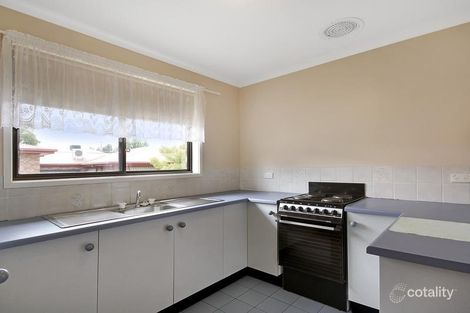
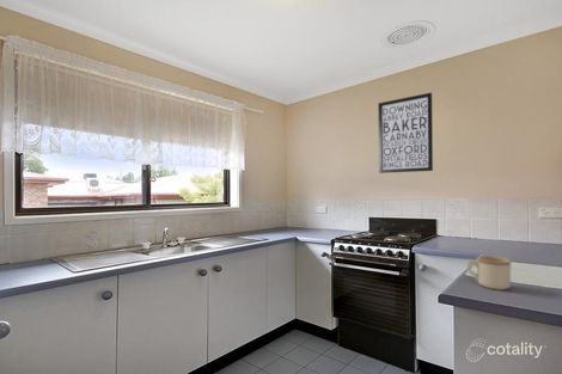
+ wall art (403, 135)
+ mug (488, 271)
